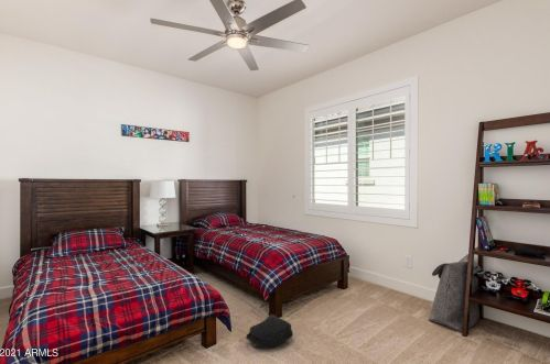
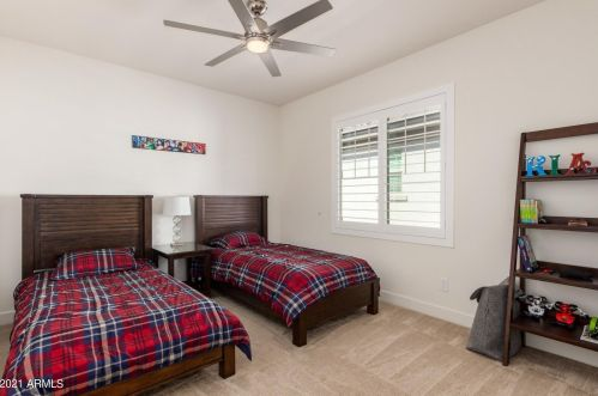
- backpack (267, 331)
